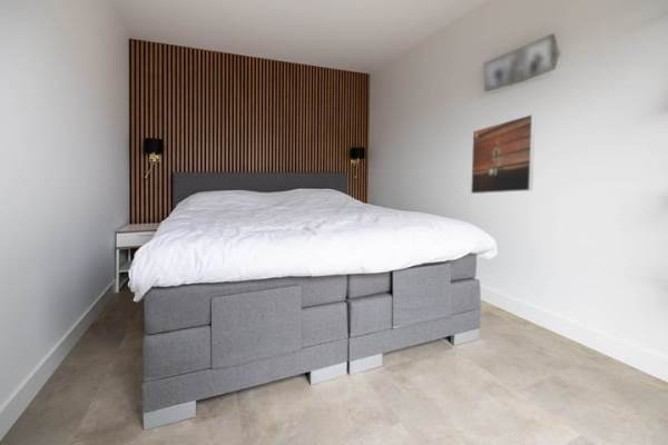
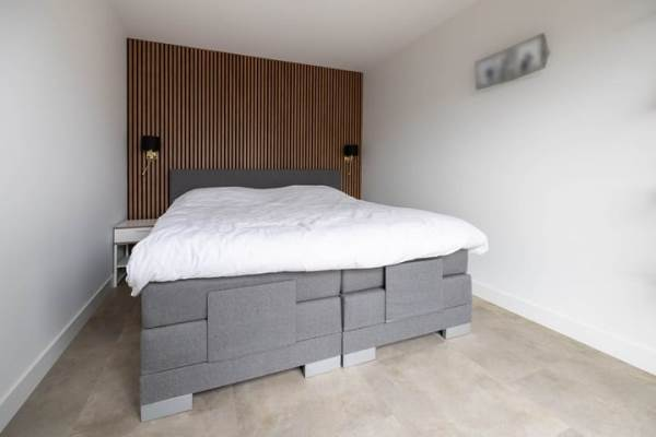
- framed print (500, 158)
